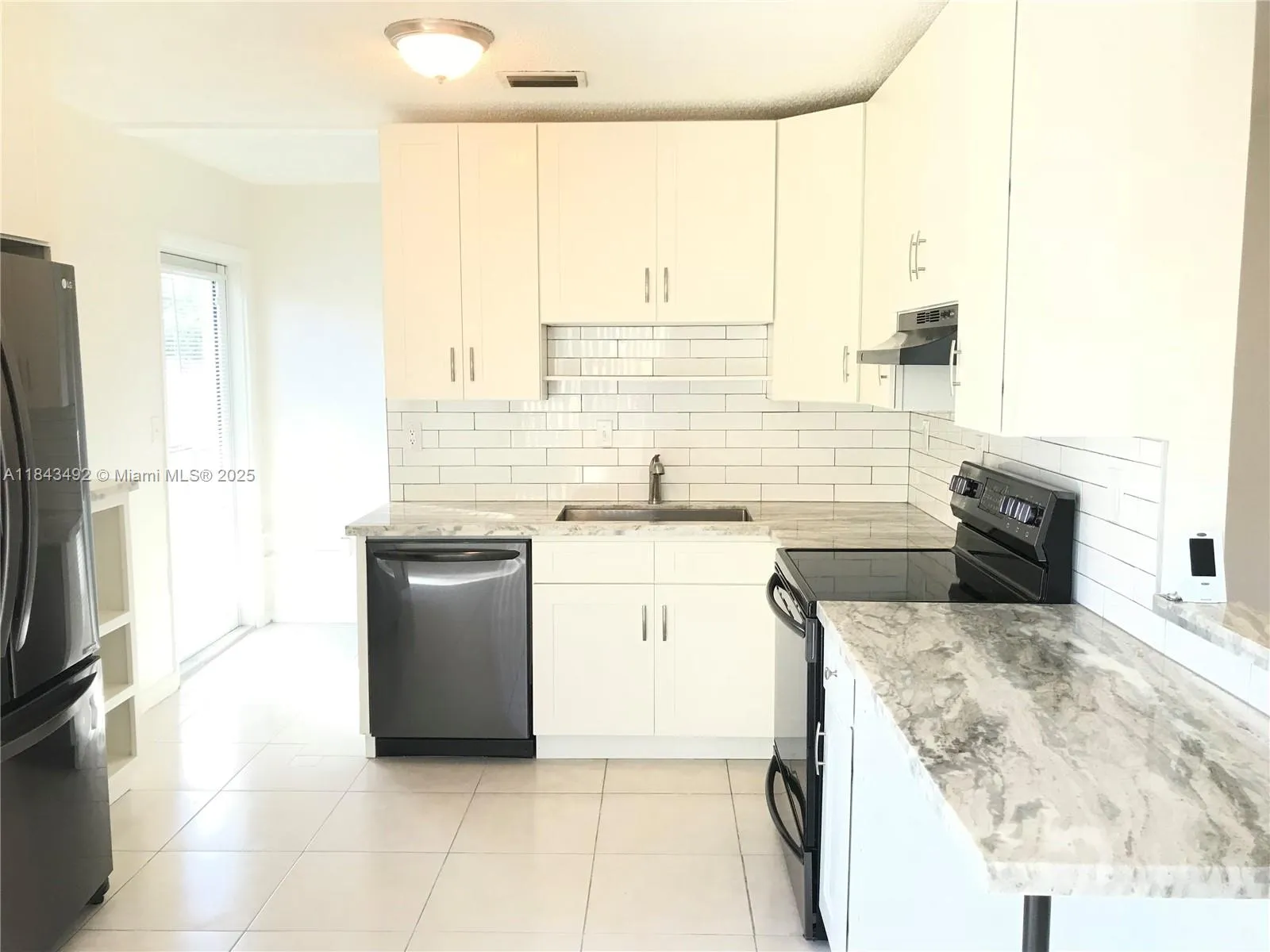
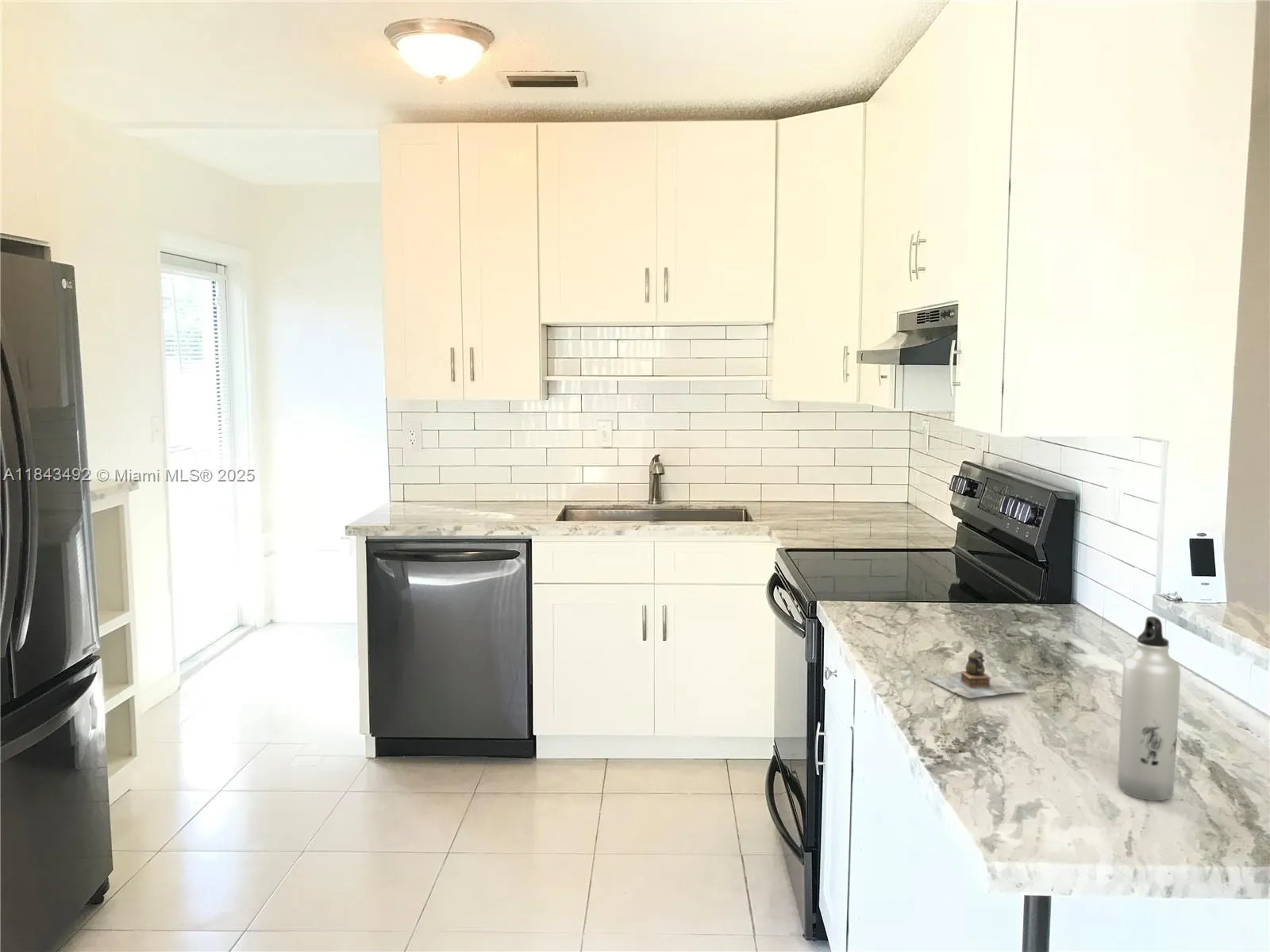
+ water bottle (1149, 704)
+ teapot (976, 666)
